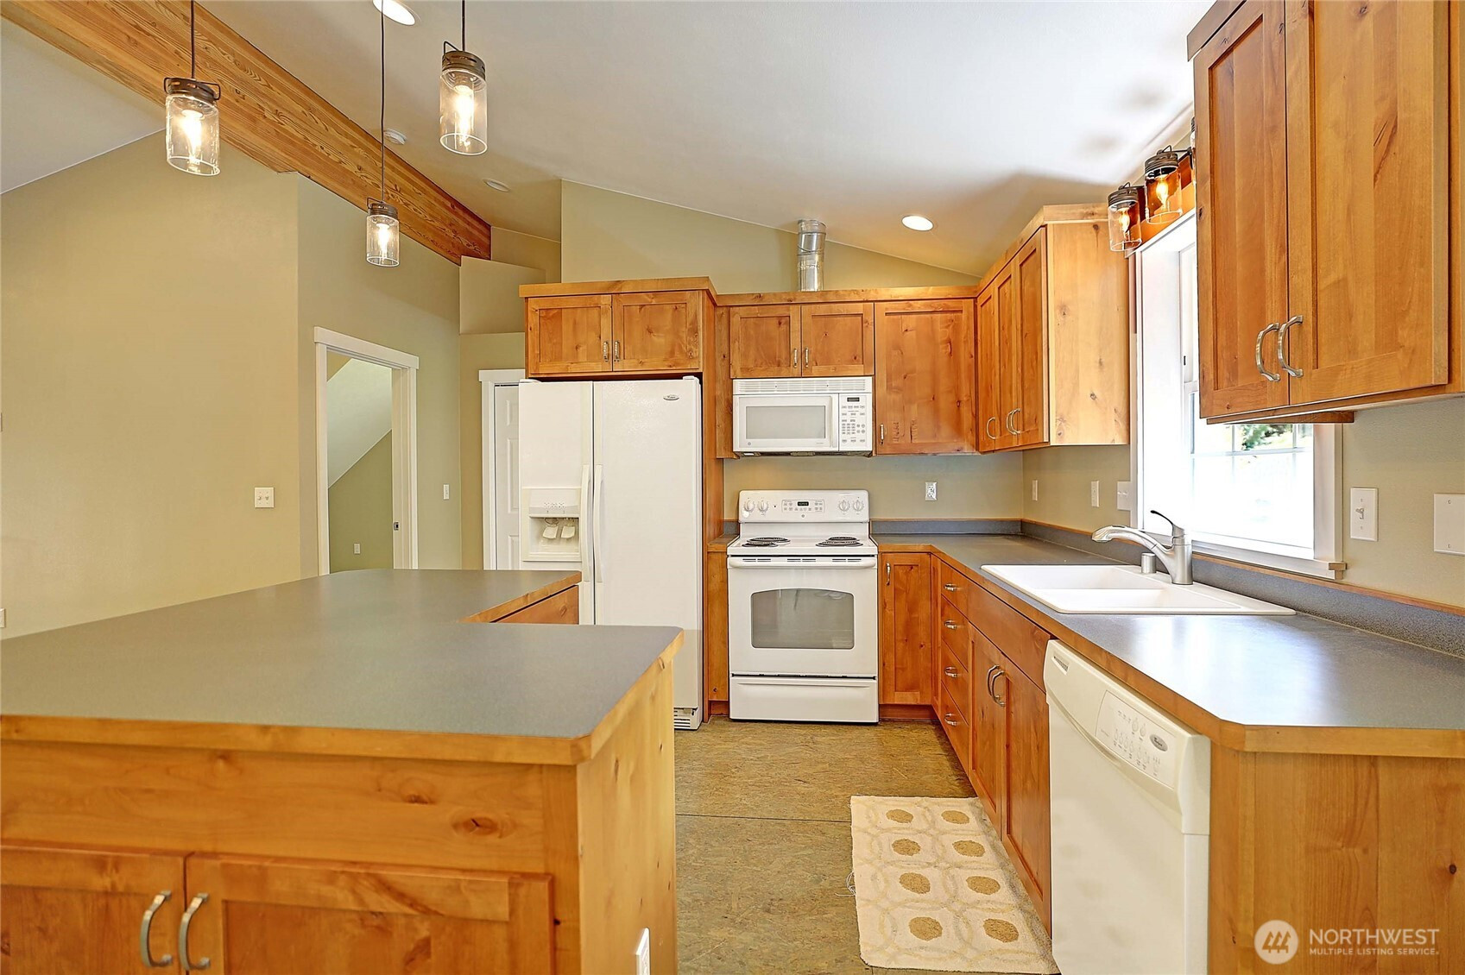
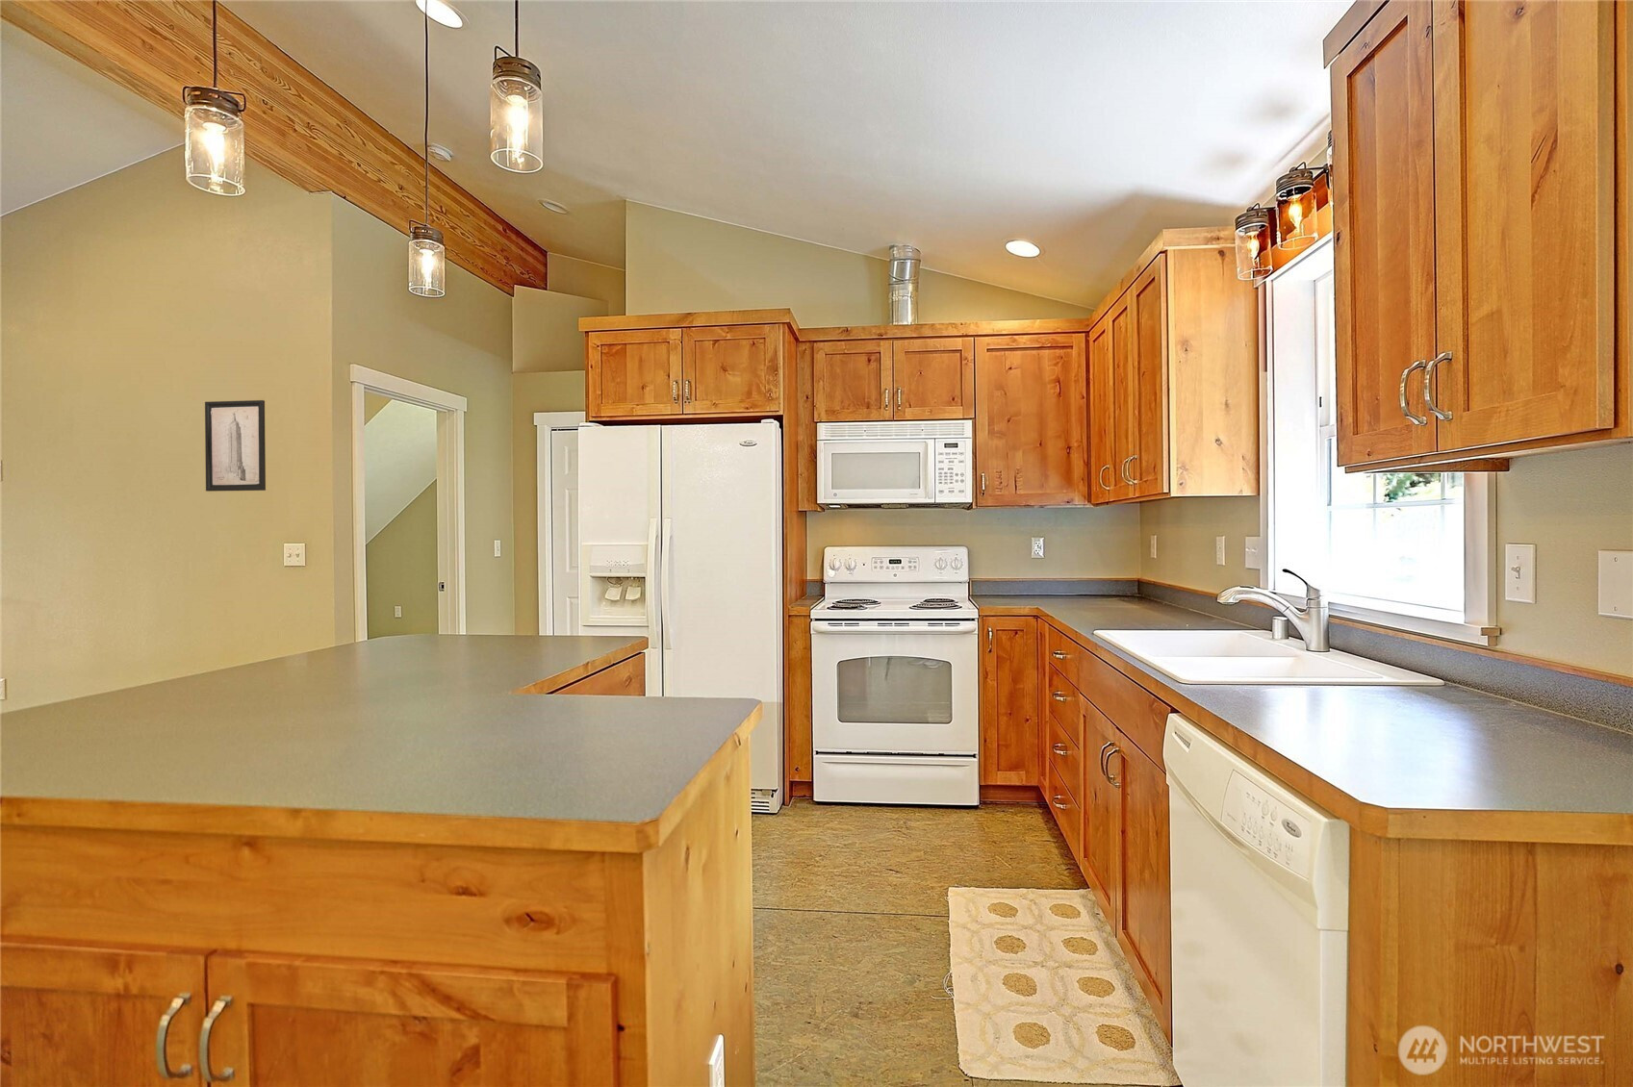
+ wall art (235, 445)
